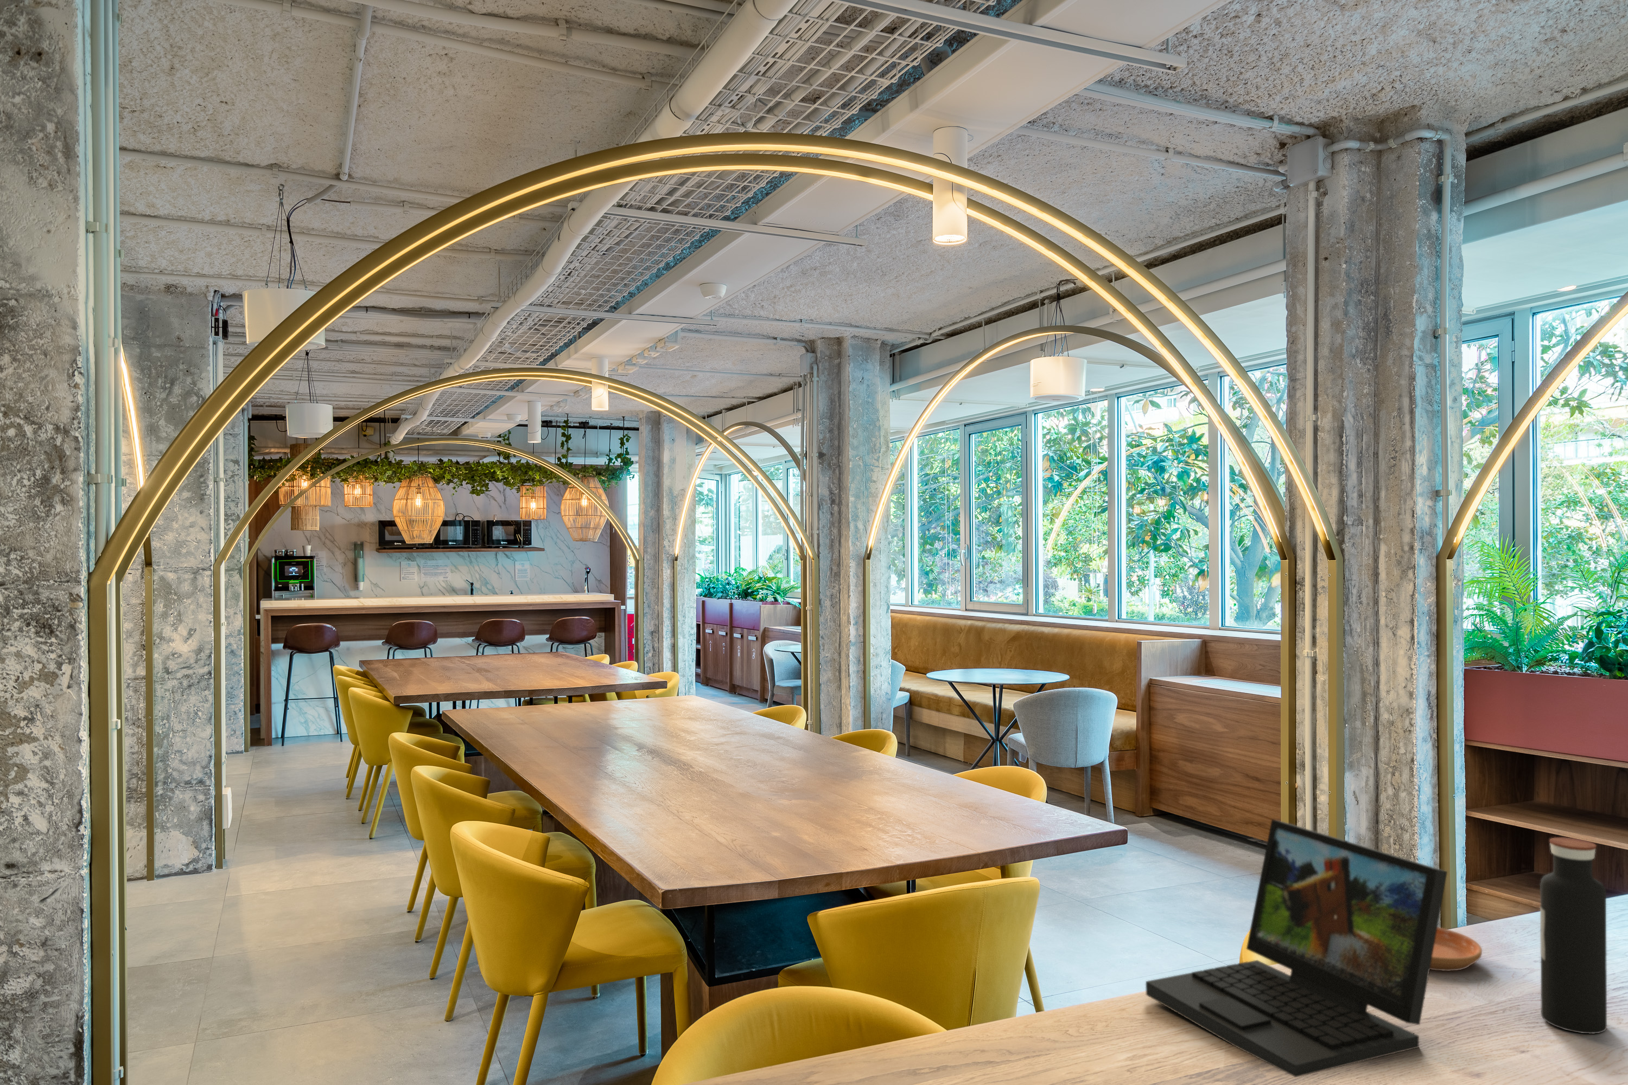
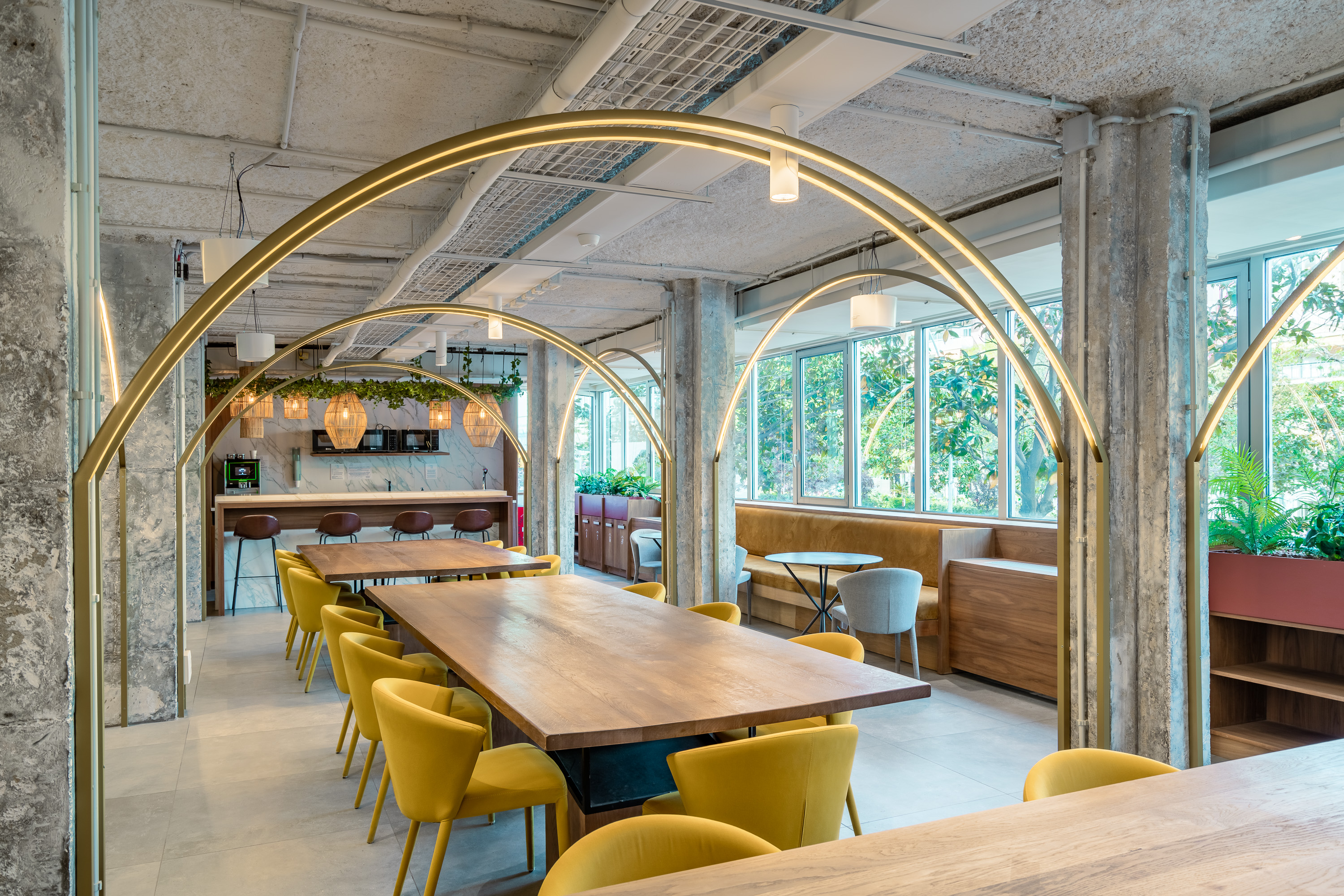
- water bottle (1572, 932)
- laptop (1289, 934)
- saucer (1433, 949)
